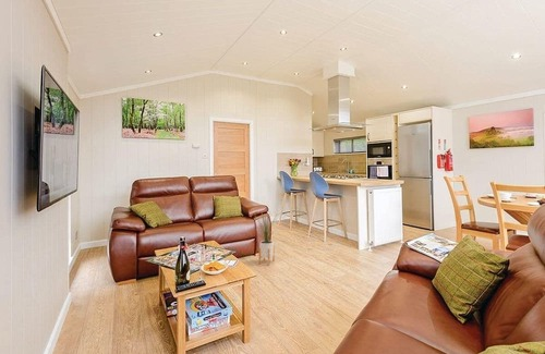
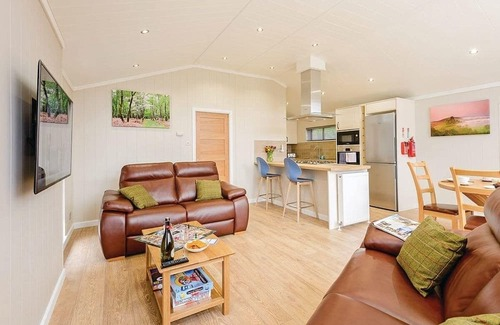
- house plant (266, 235)
